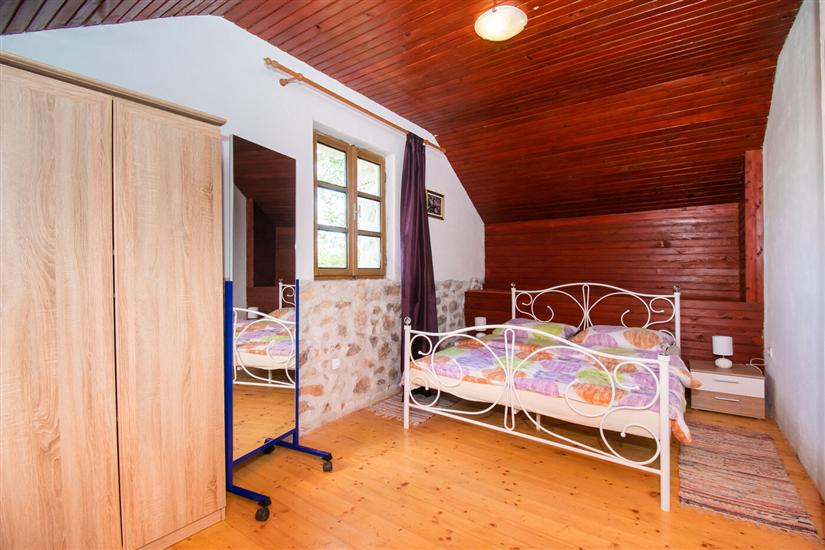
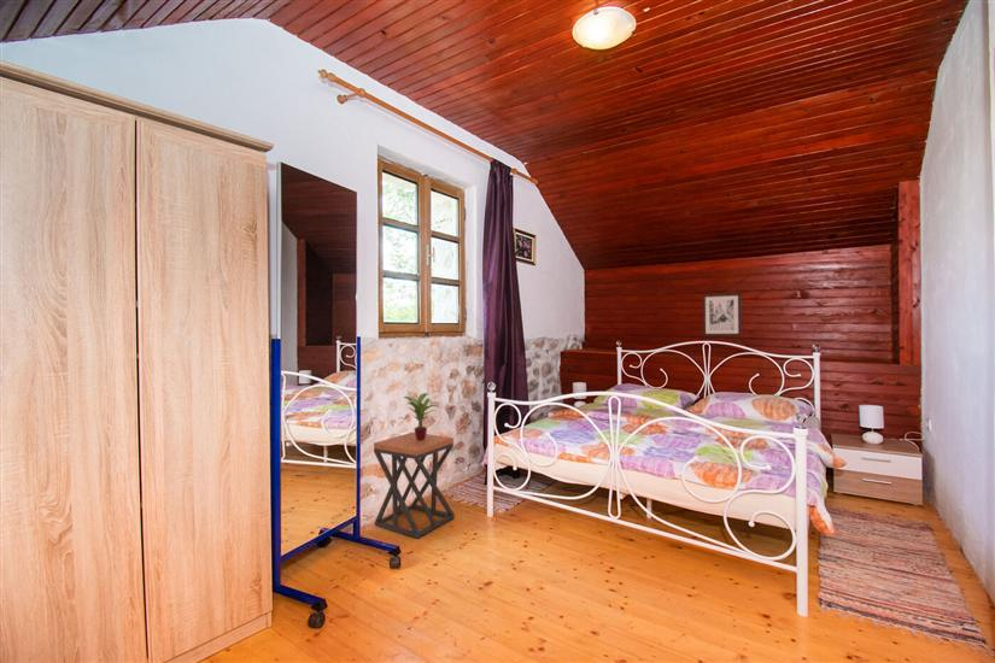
+ wall art (721, 315)
+ stool (414, 480)
+ potted plant (422, 416)
